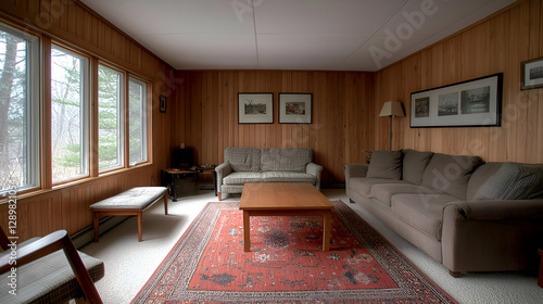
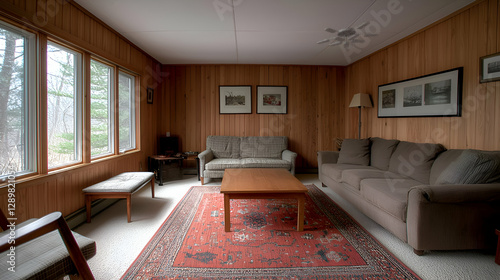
+ ceiling fan (346, 37)
